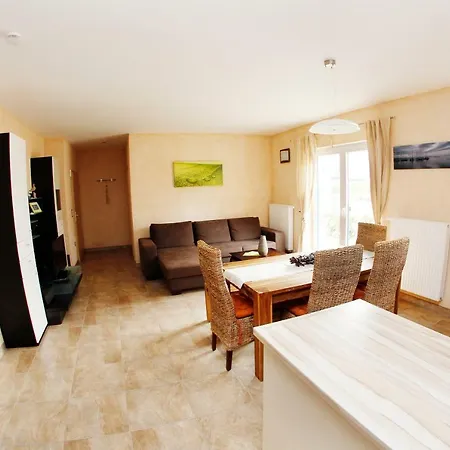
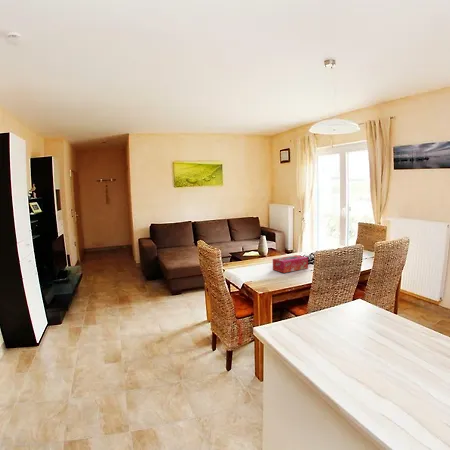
+ tissue box (290, 263)
